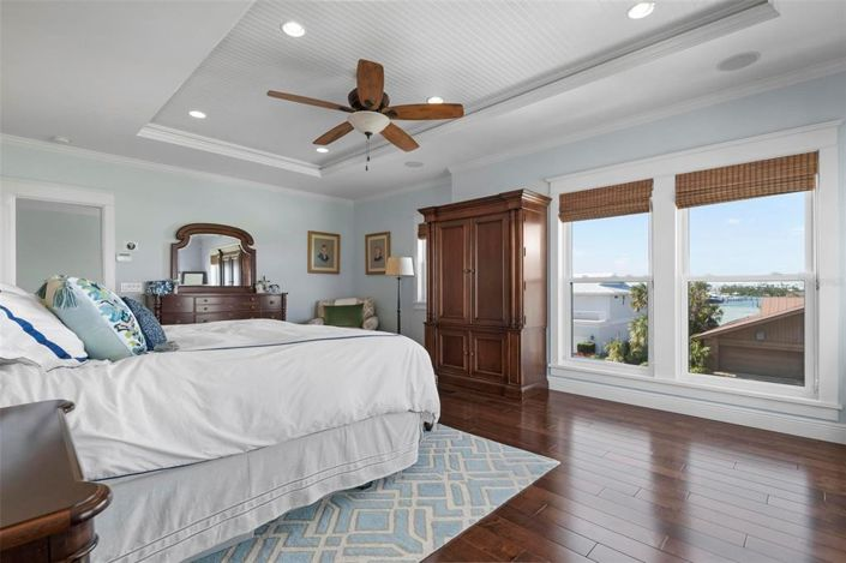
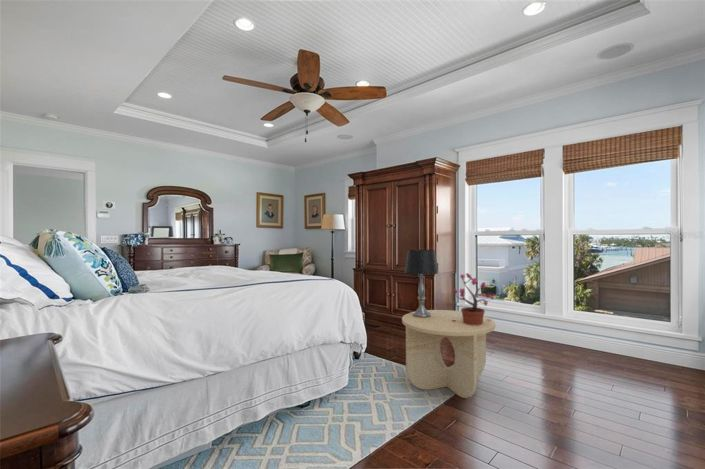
+ table lamp (421, 282)
+ side table (440, 352)
+ potted plant (474, 297)
